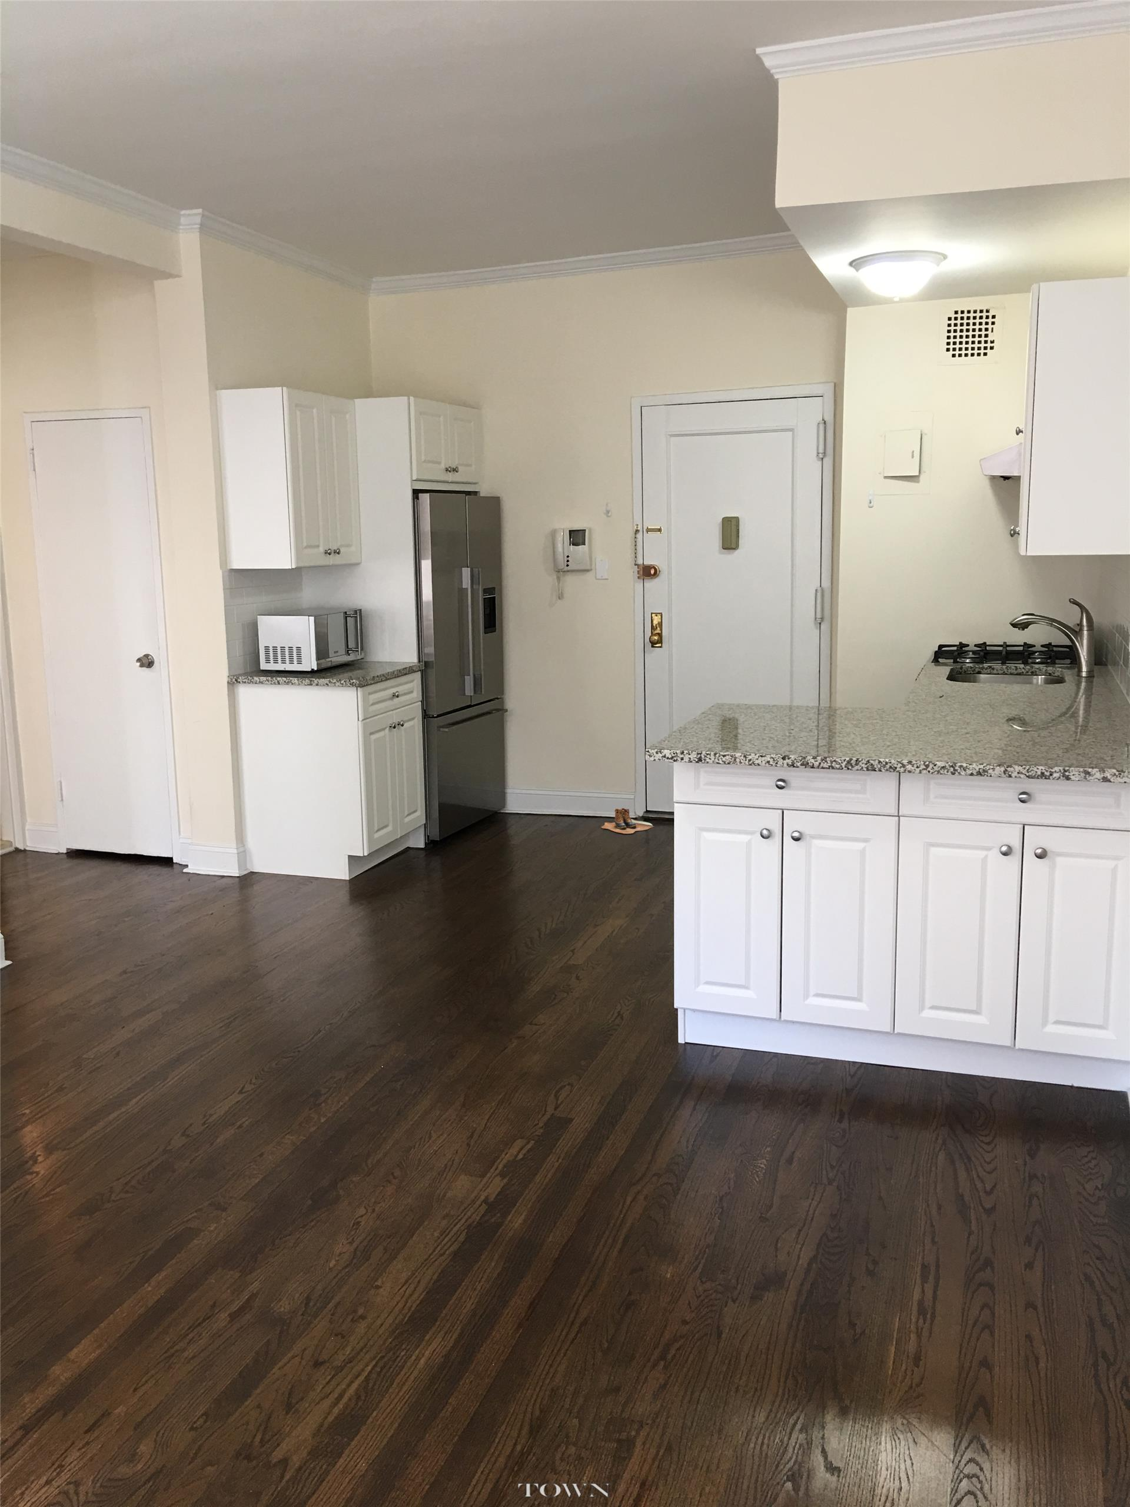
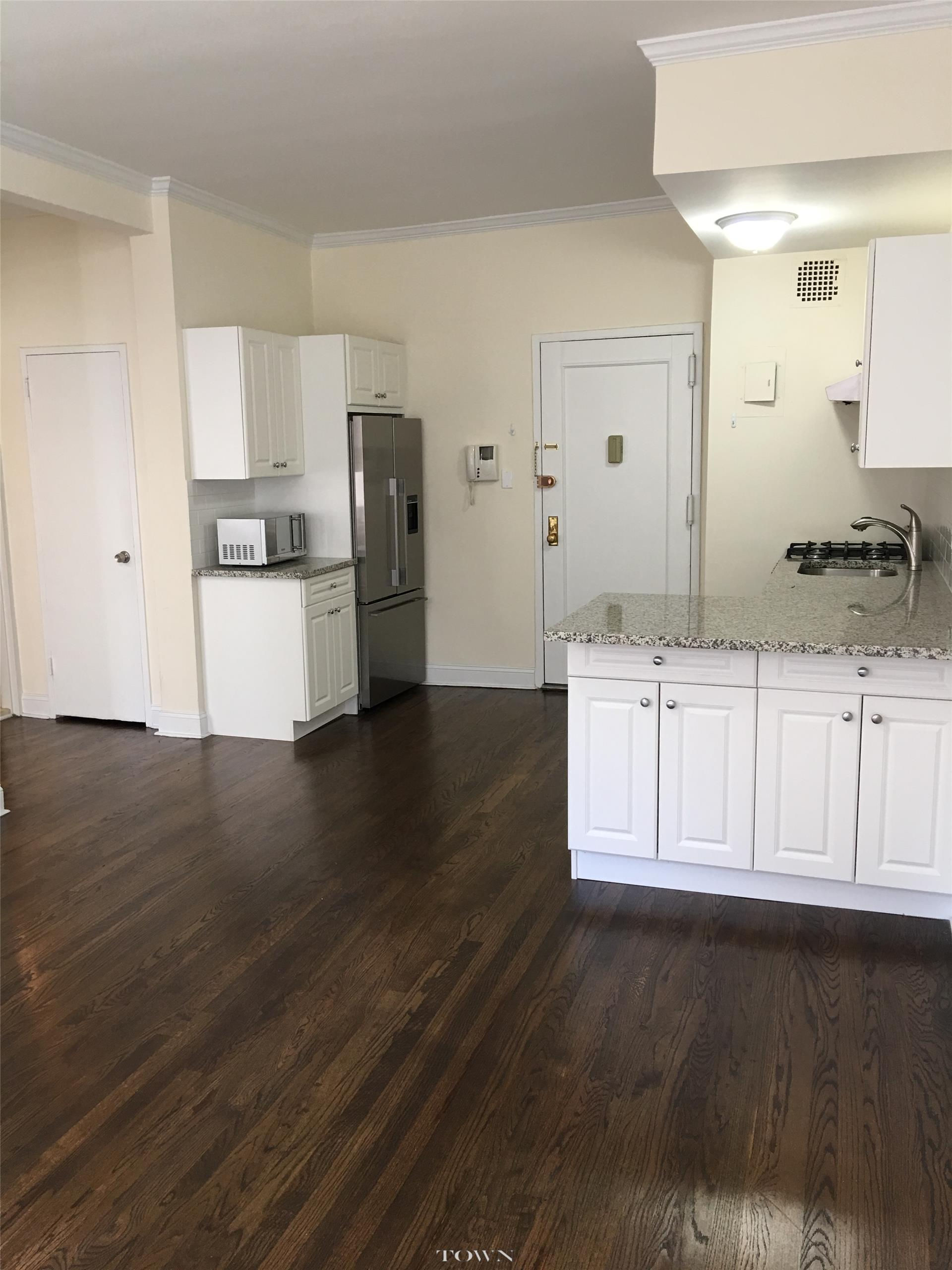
- boots (627, 819)
